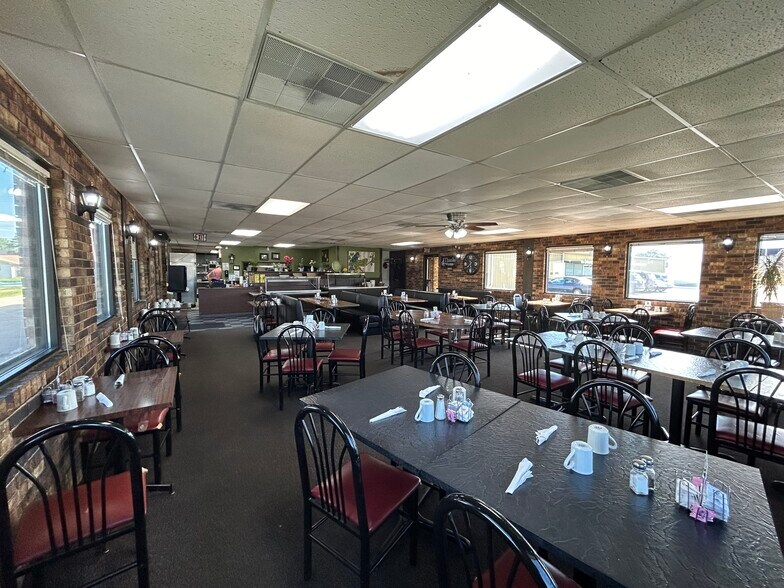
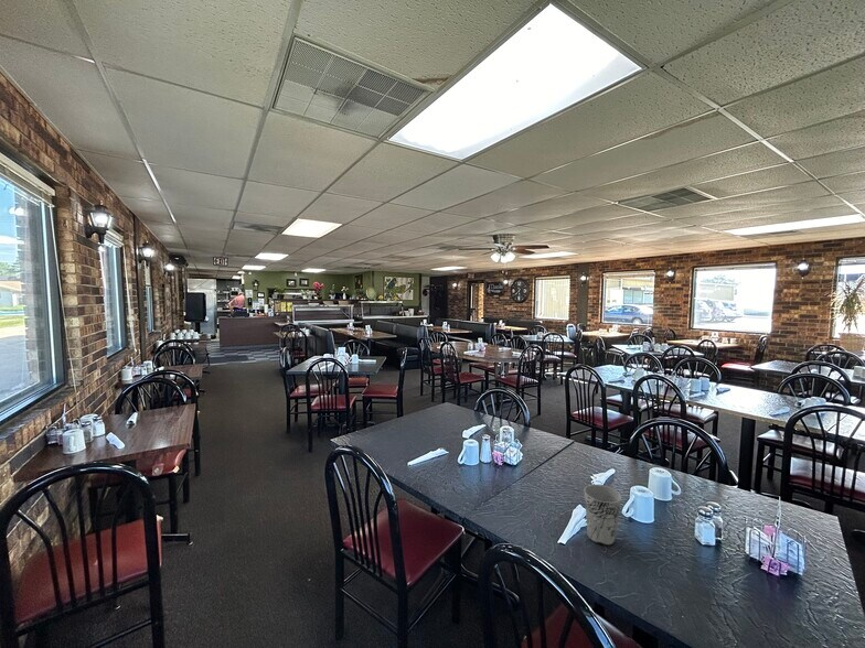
+ cup (601, 515)
